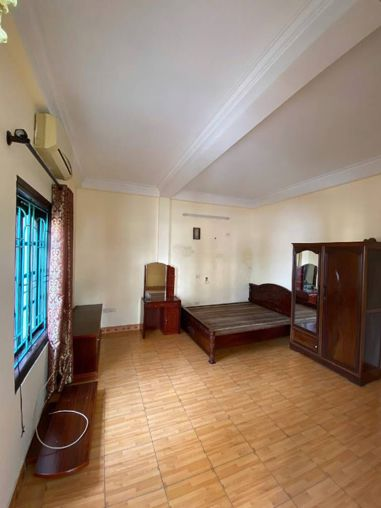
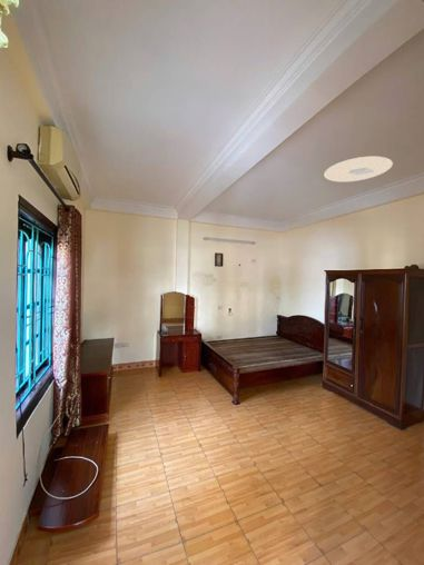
+ ceiling light (356, 167)
